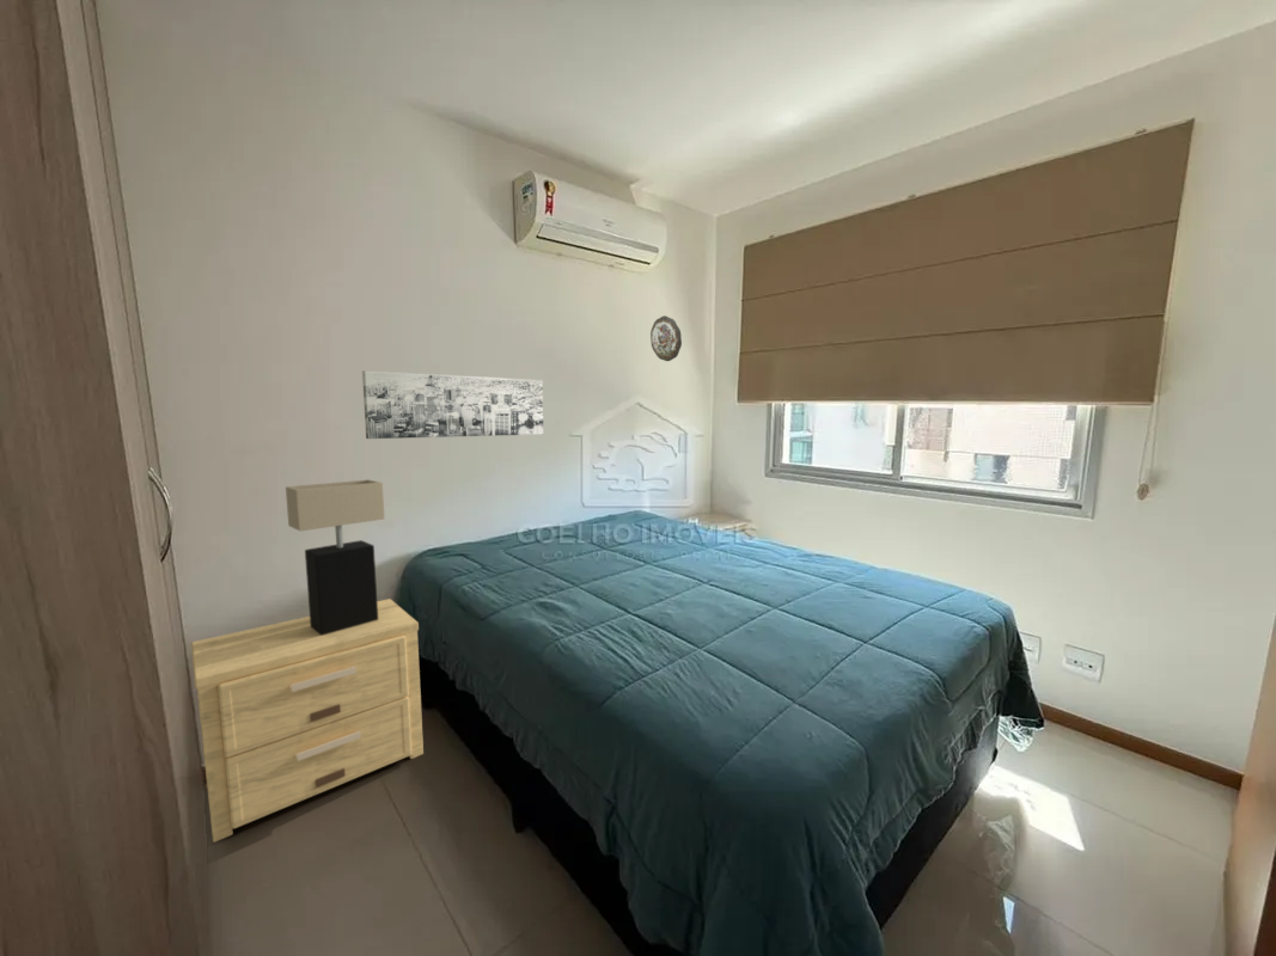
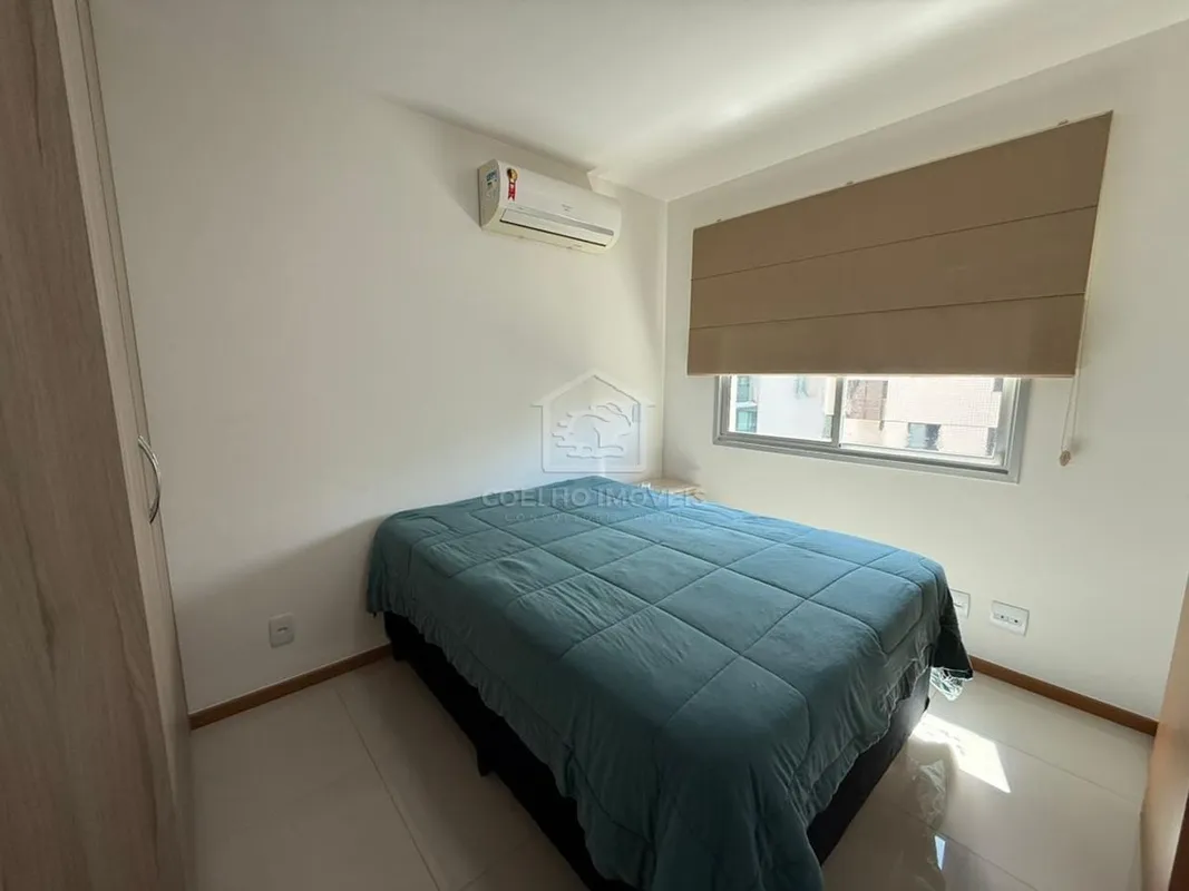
- decorative plate (665, 338)
- table lamp (340, 553)
- wall art (463, 406)
- side table (316, 704)
